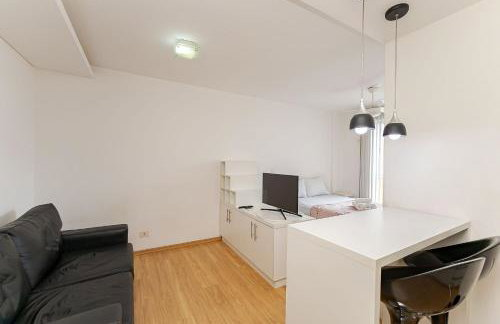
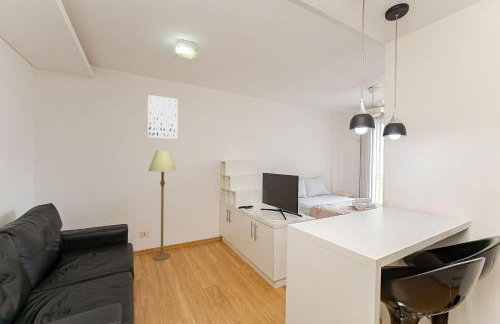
+ floor lamp (162, 203)
+ wall art (163, 117)
